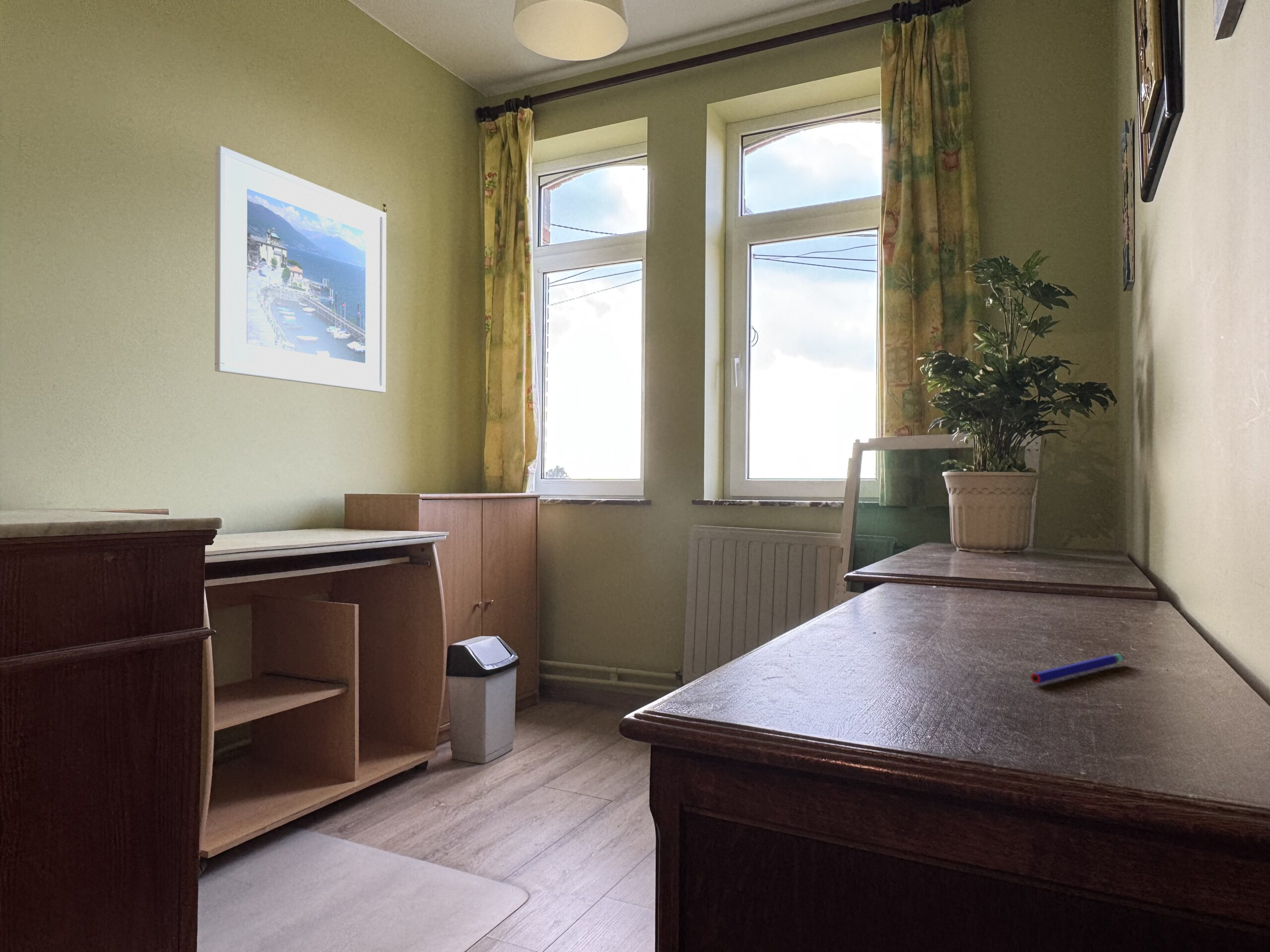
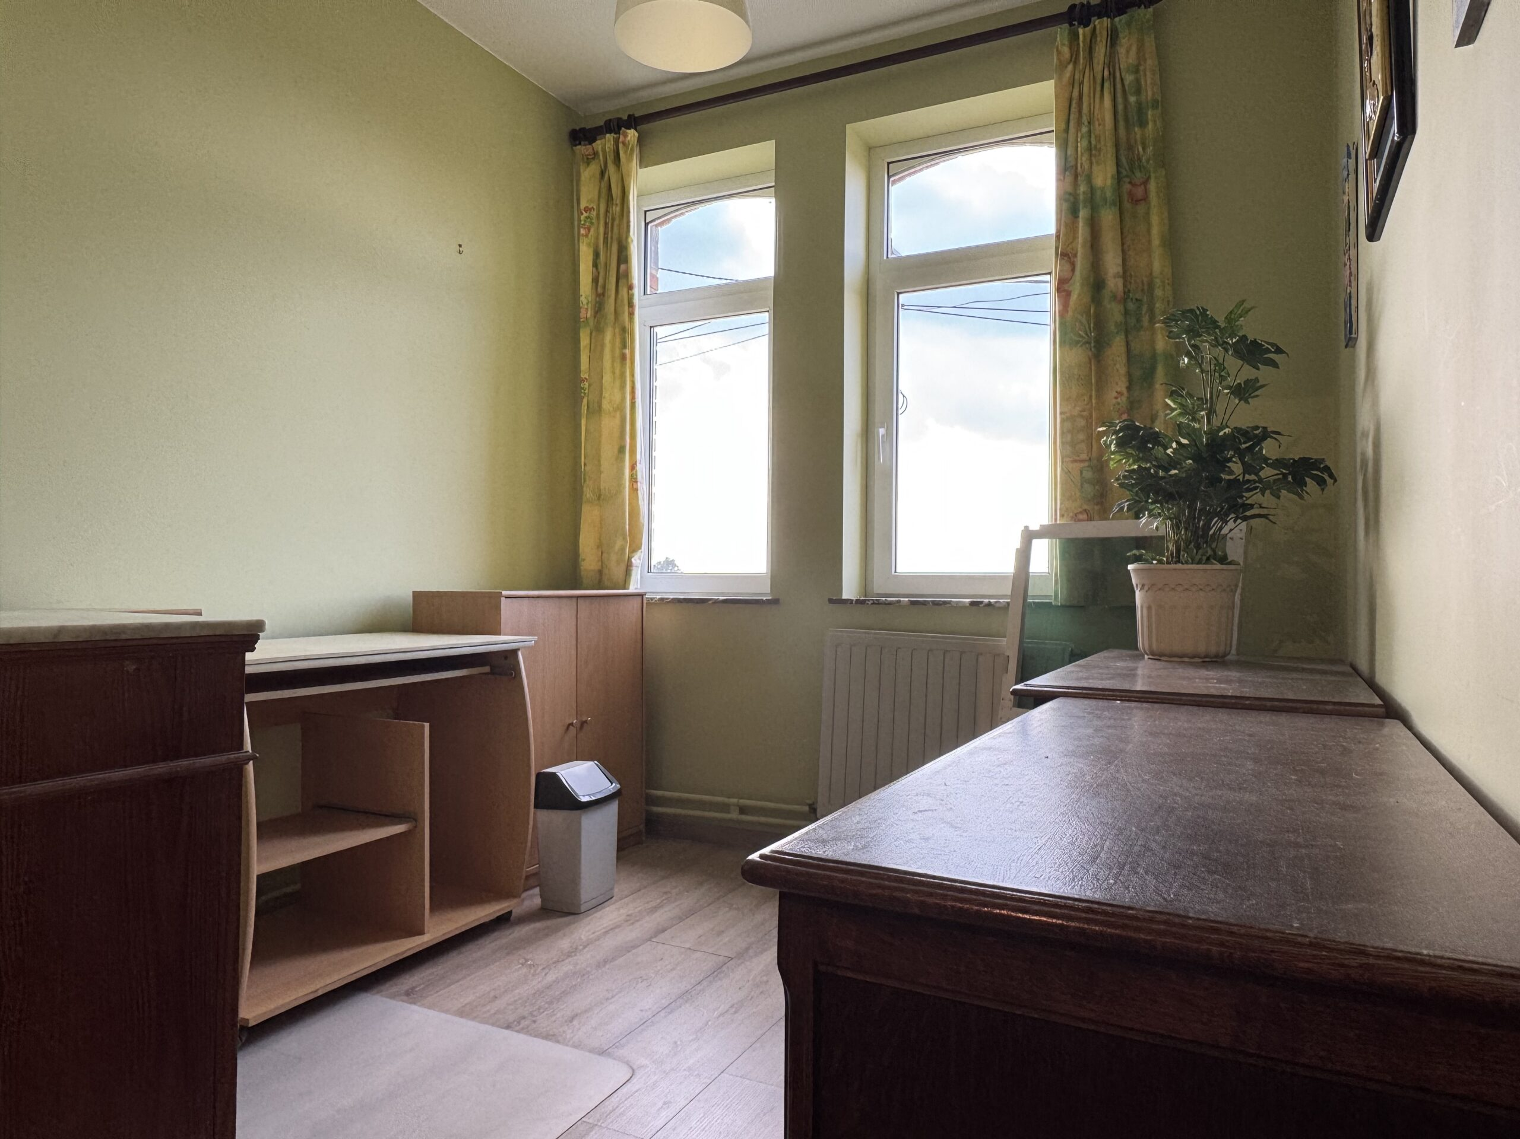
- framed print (310, 283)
- pen (1080, 667)
